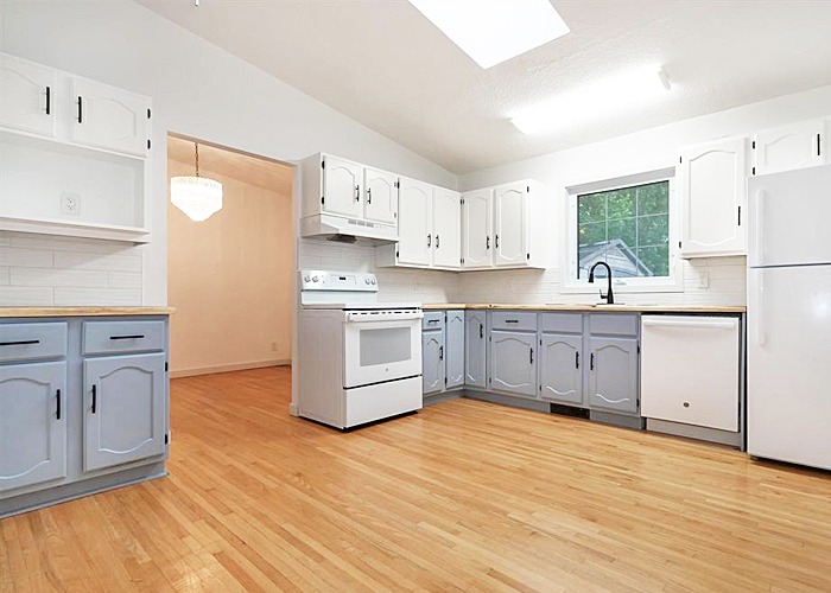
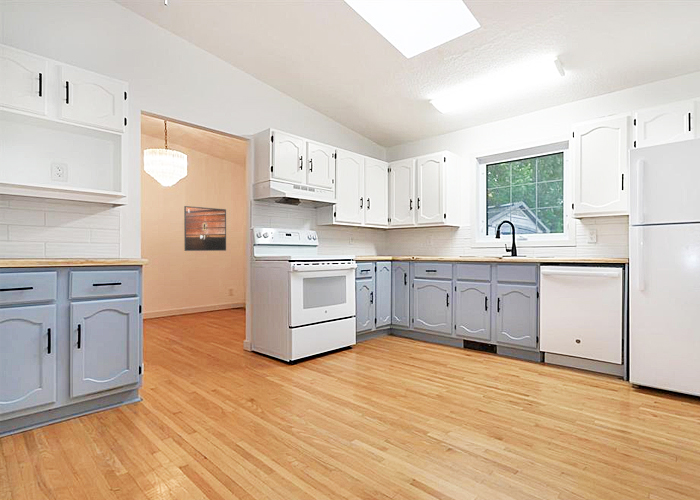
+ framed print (206, 229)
